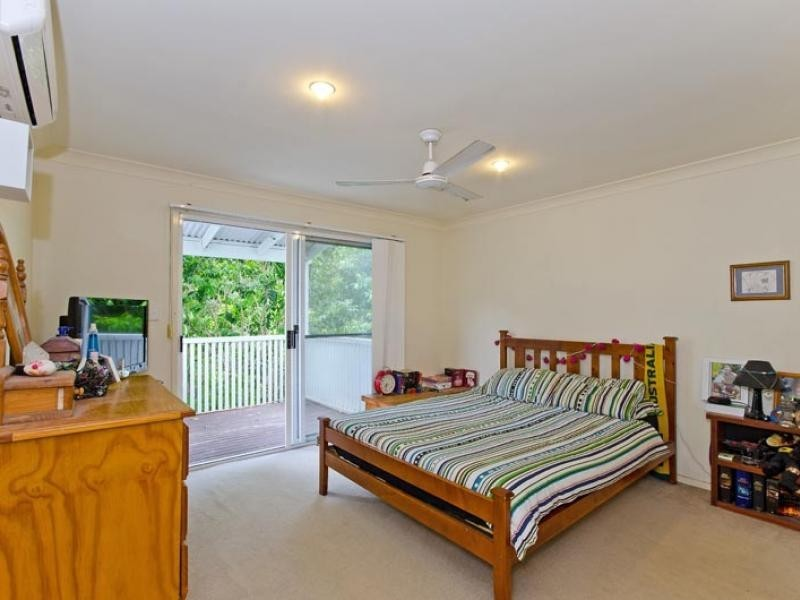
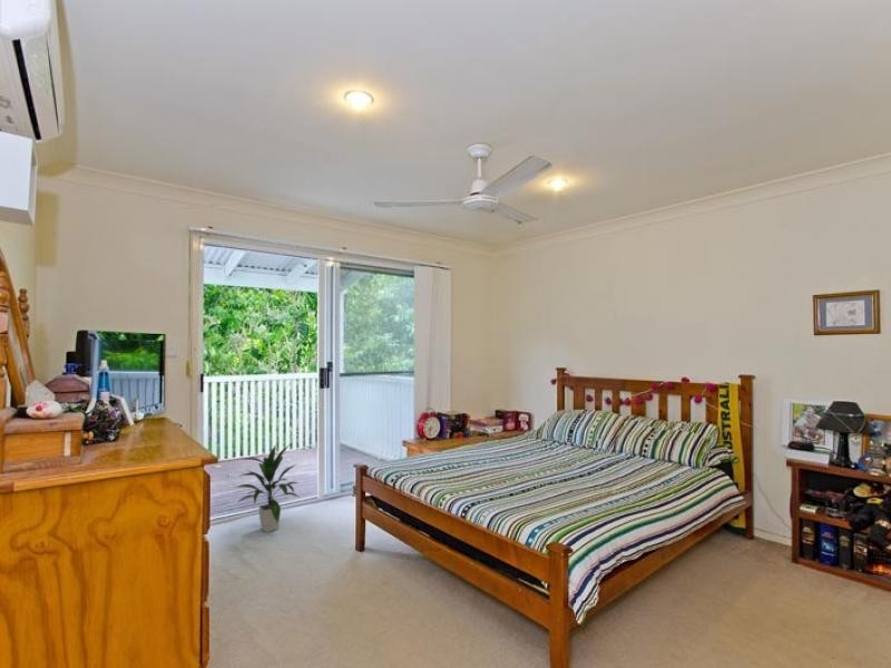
+ indoor plant (268, 488)
